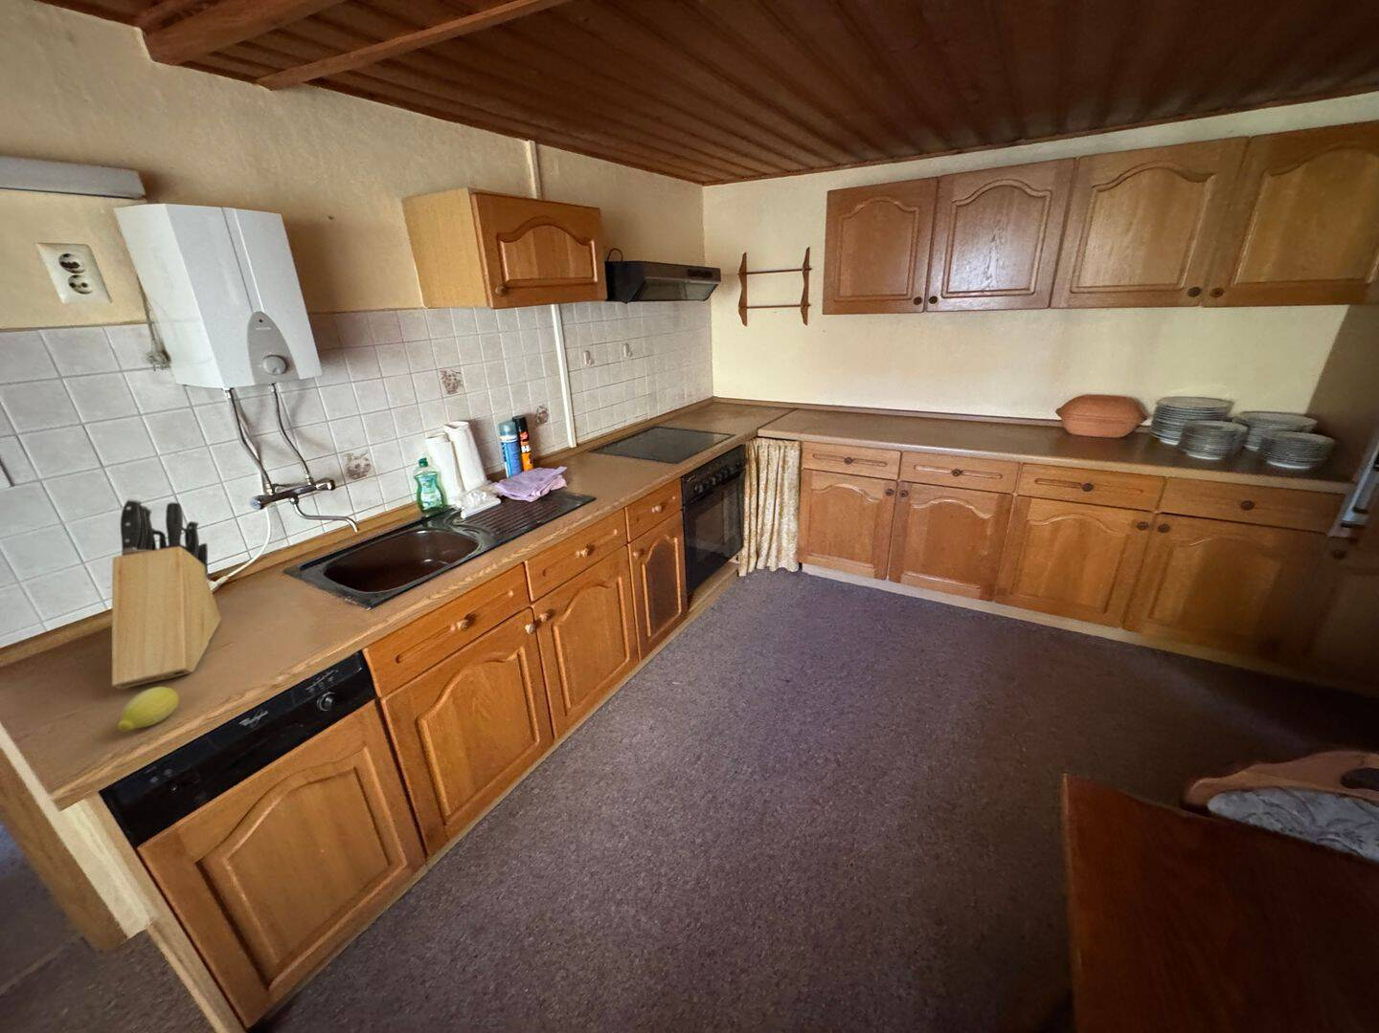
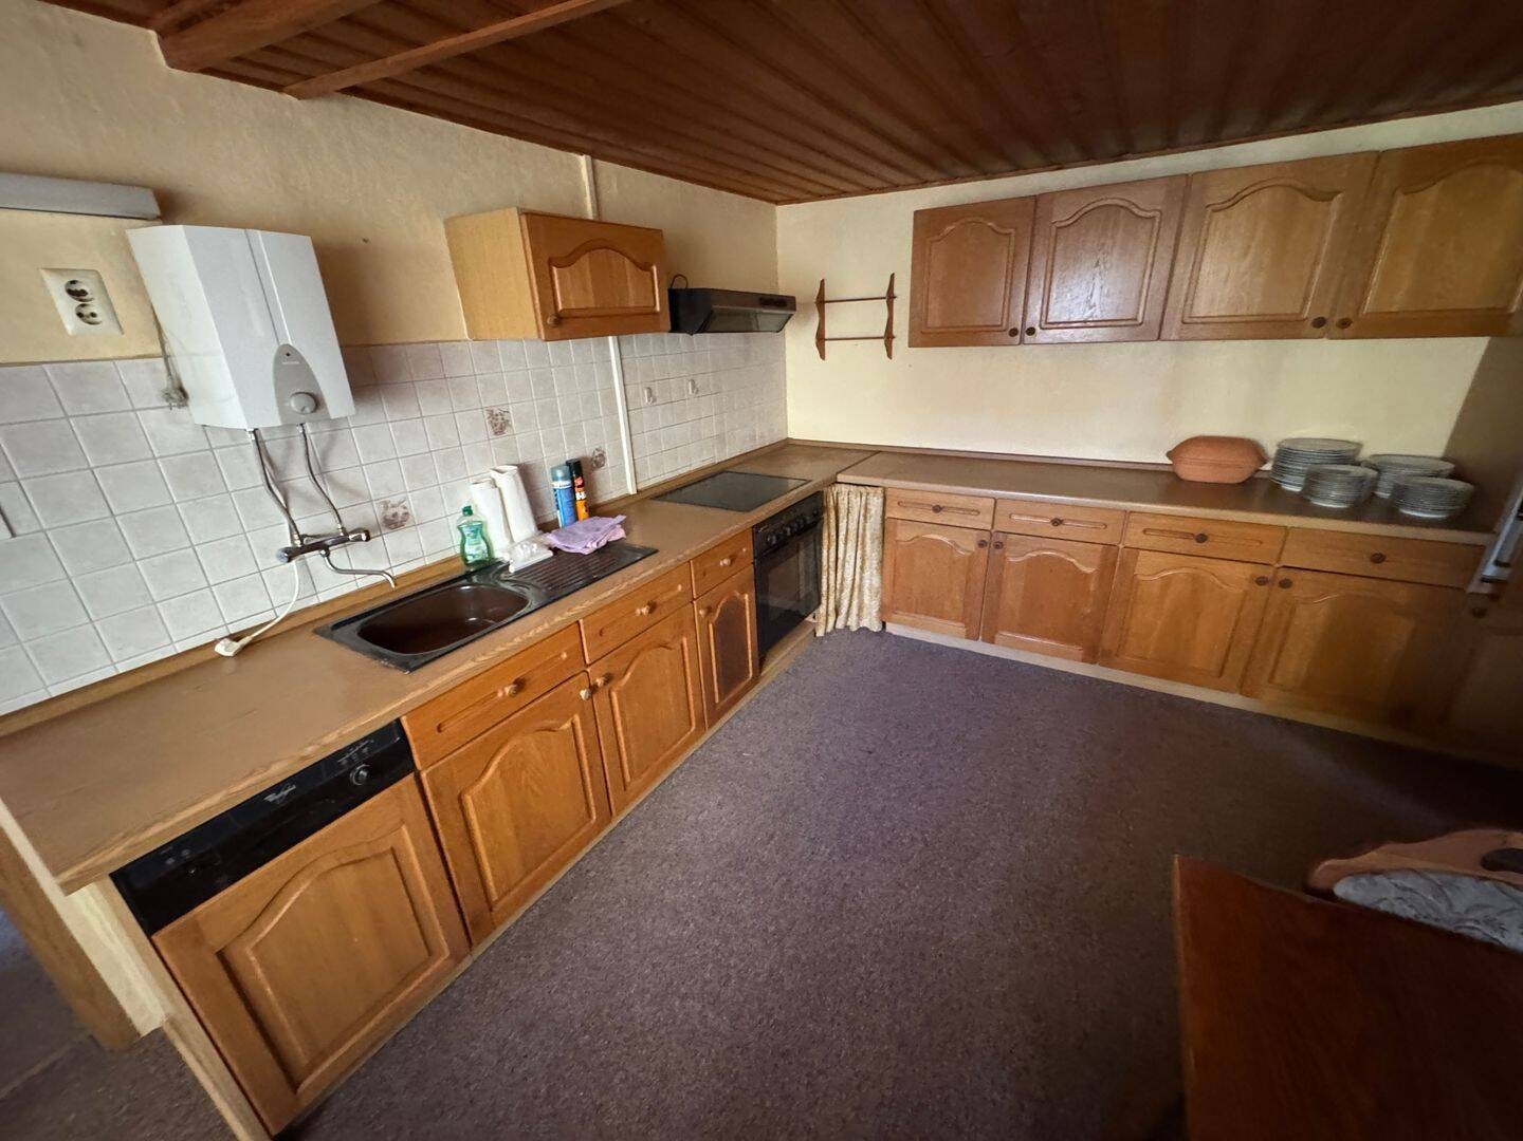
- fruit (150, 707)
- knife block (156, 581)
